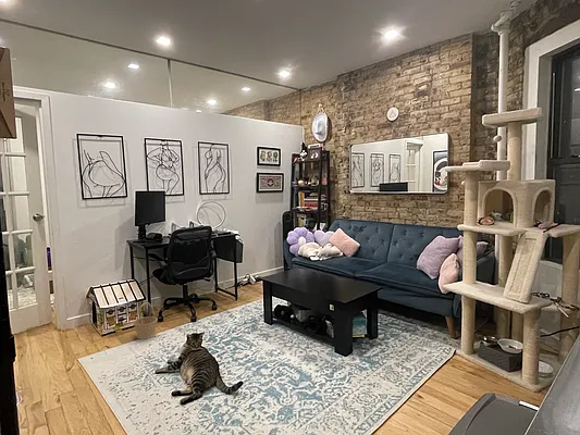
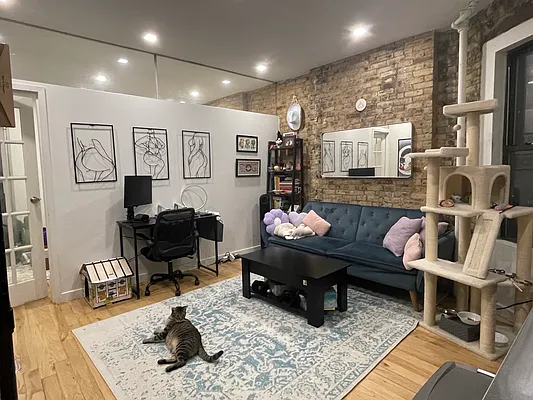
- basket (145, 319)
